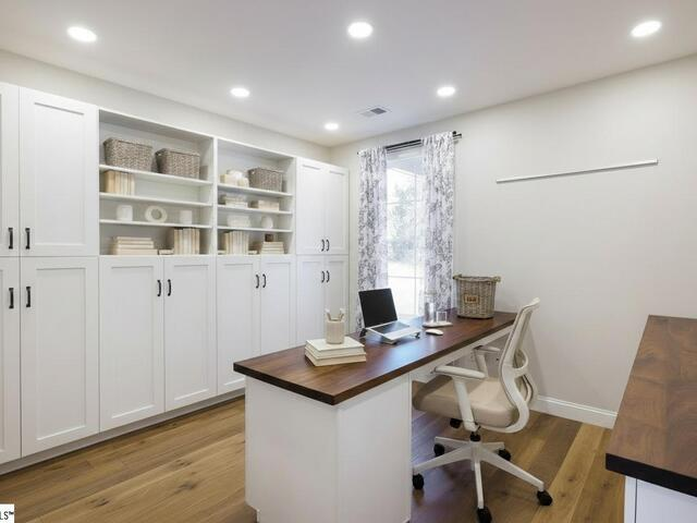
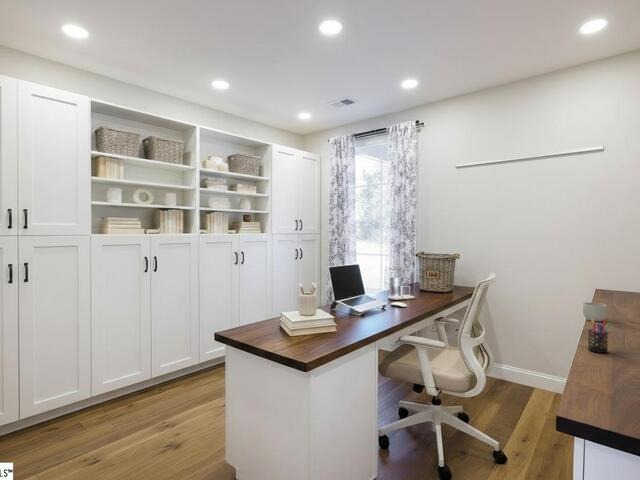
+ mug (594, 311)
+ pen holder (600, 334)
